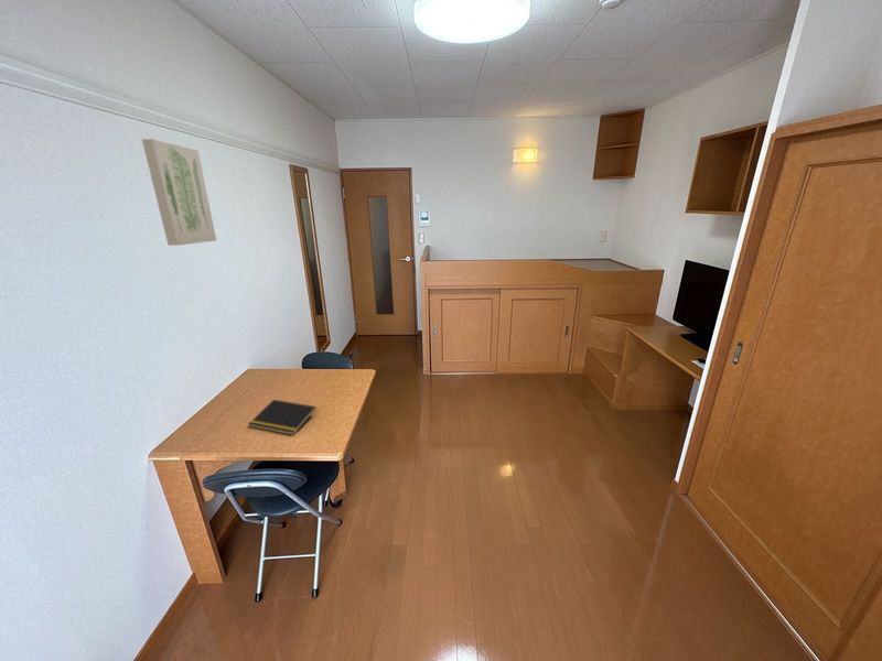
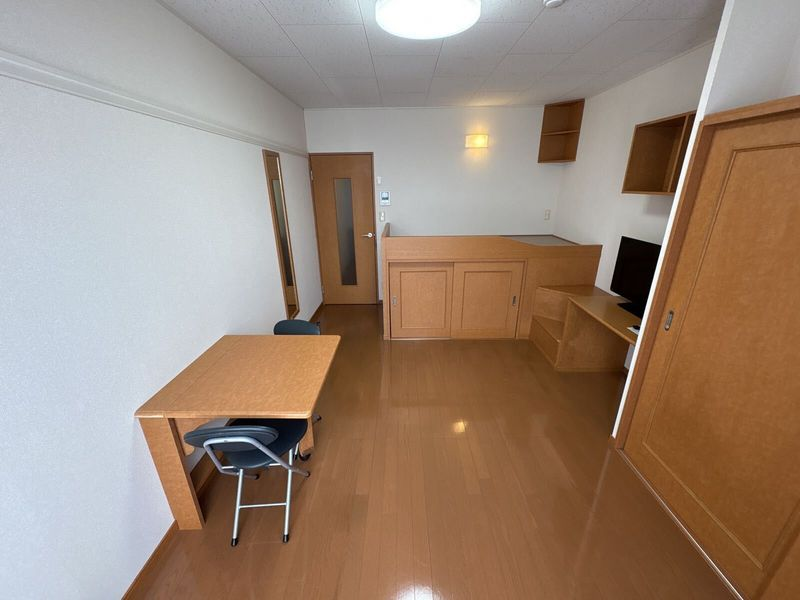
- wall art (183, 195)
- notepad (282, 415)
